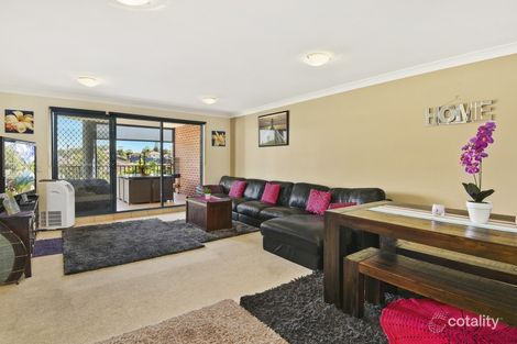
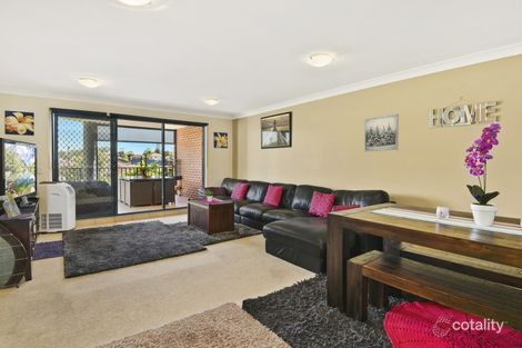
+ wall art (380, 133)
